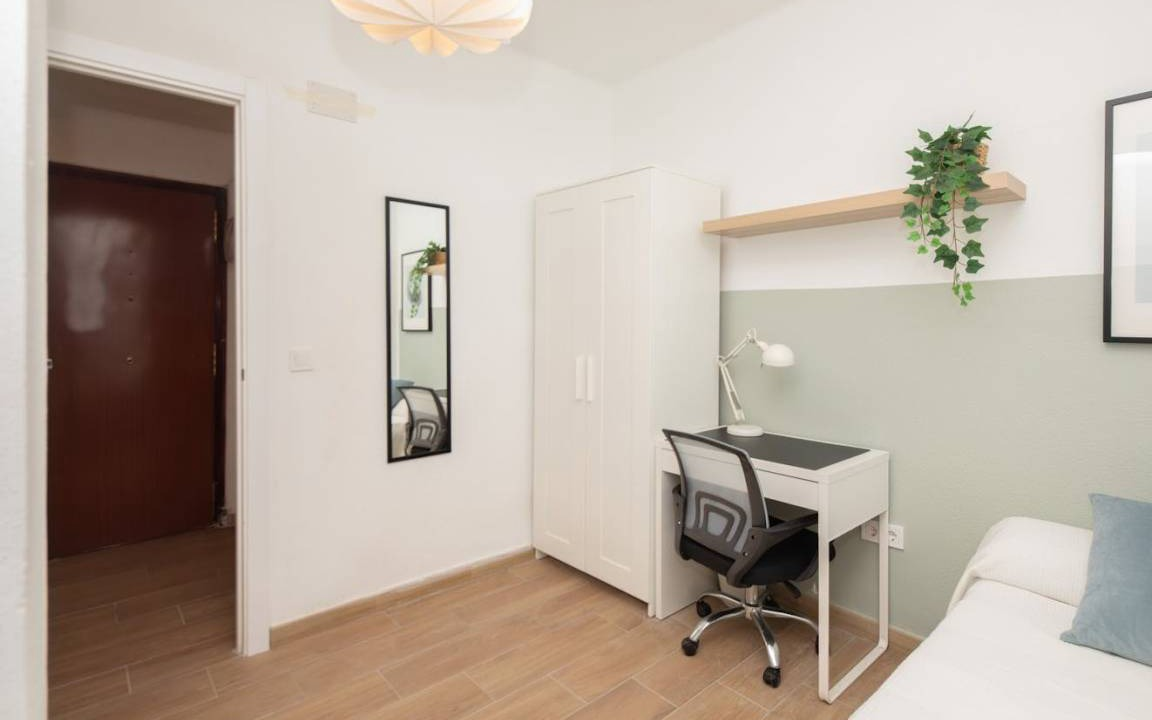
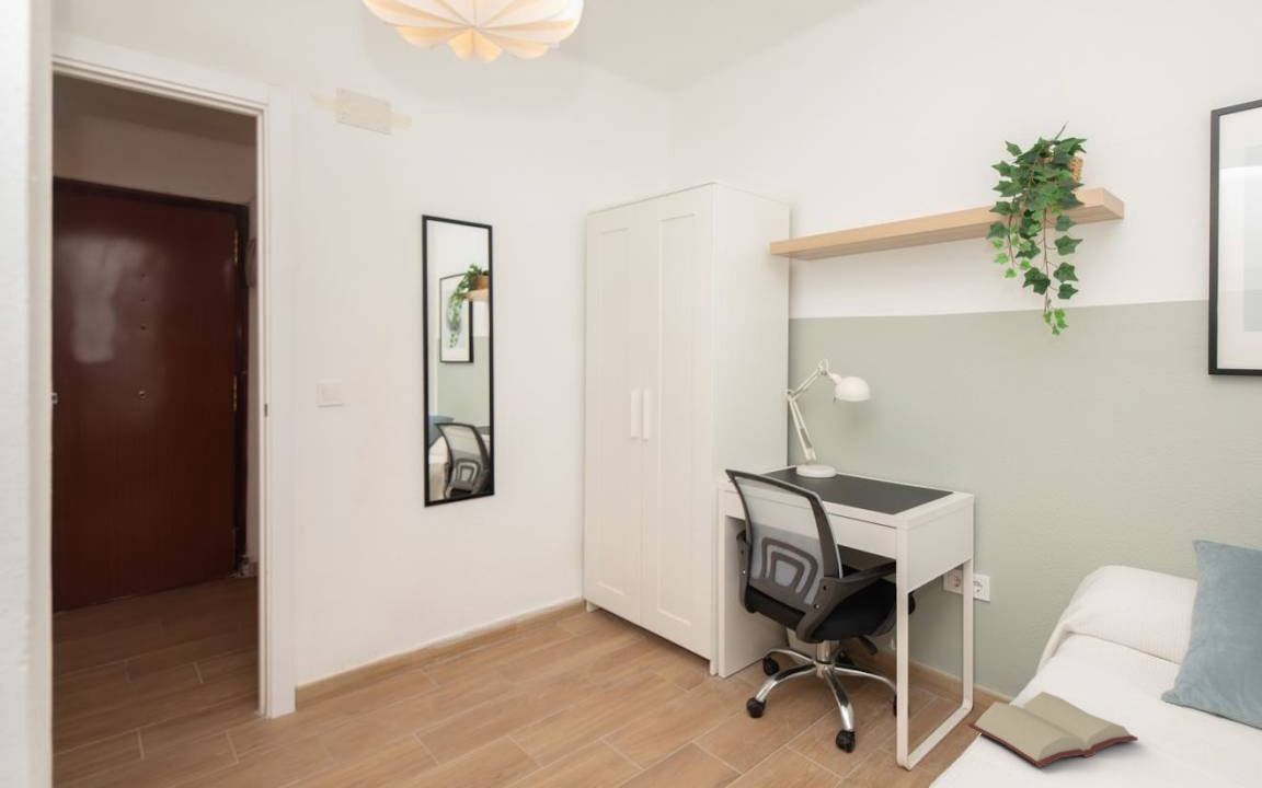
+ hardback book (1052, 725)
